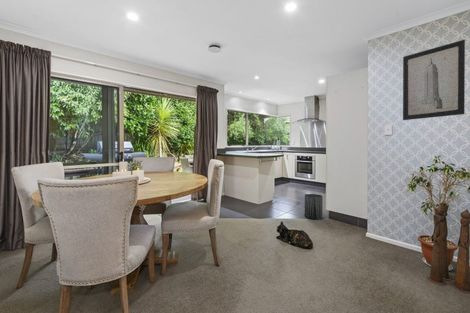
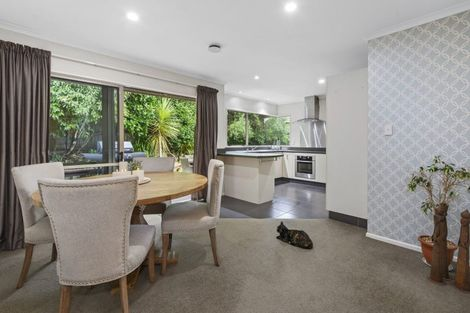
- wall art (431, 83)
- trash can (313, 206)
